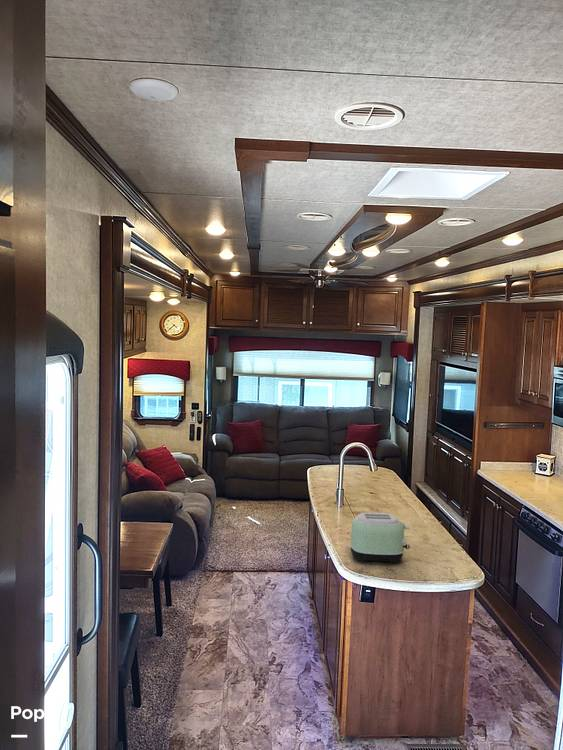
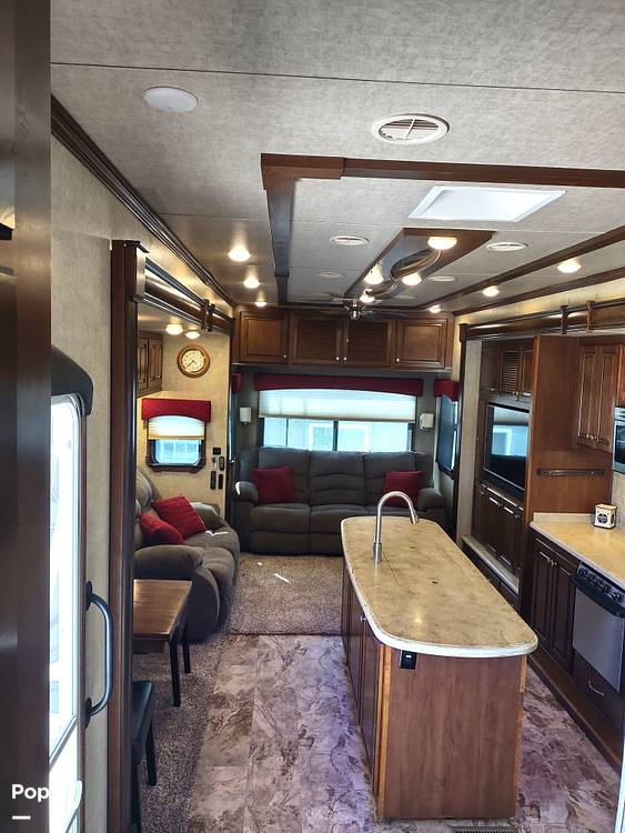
- toaster (379, 536)
